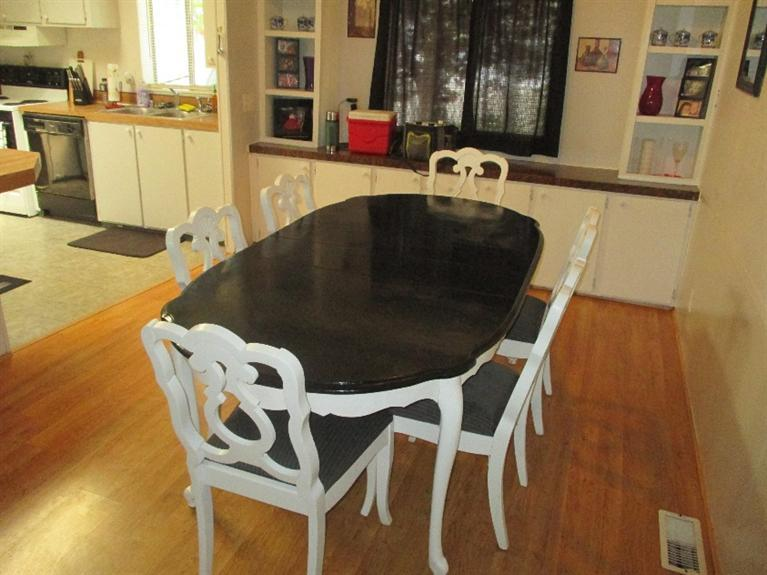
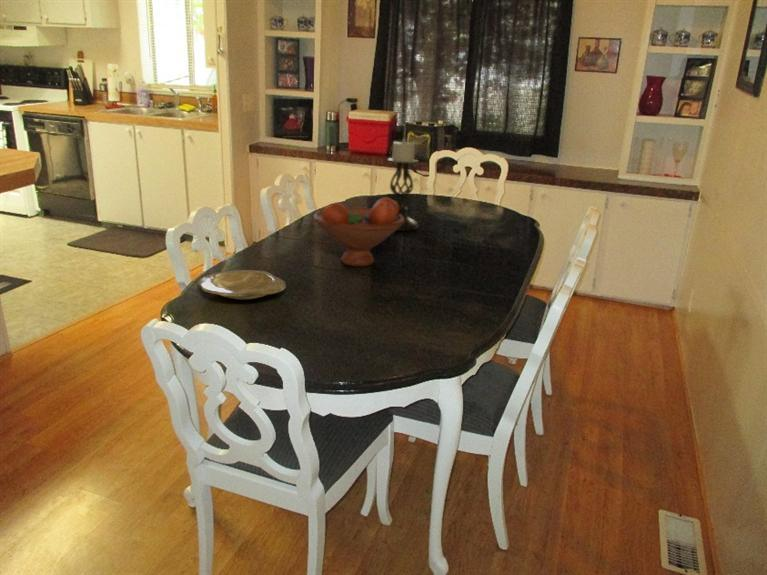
+ candle holder (403, 183)
+ plate (241, 287)
+ fruit bowl (358, 230)
